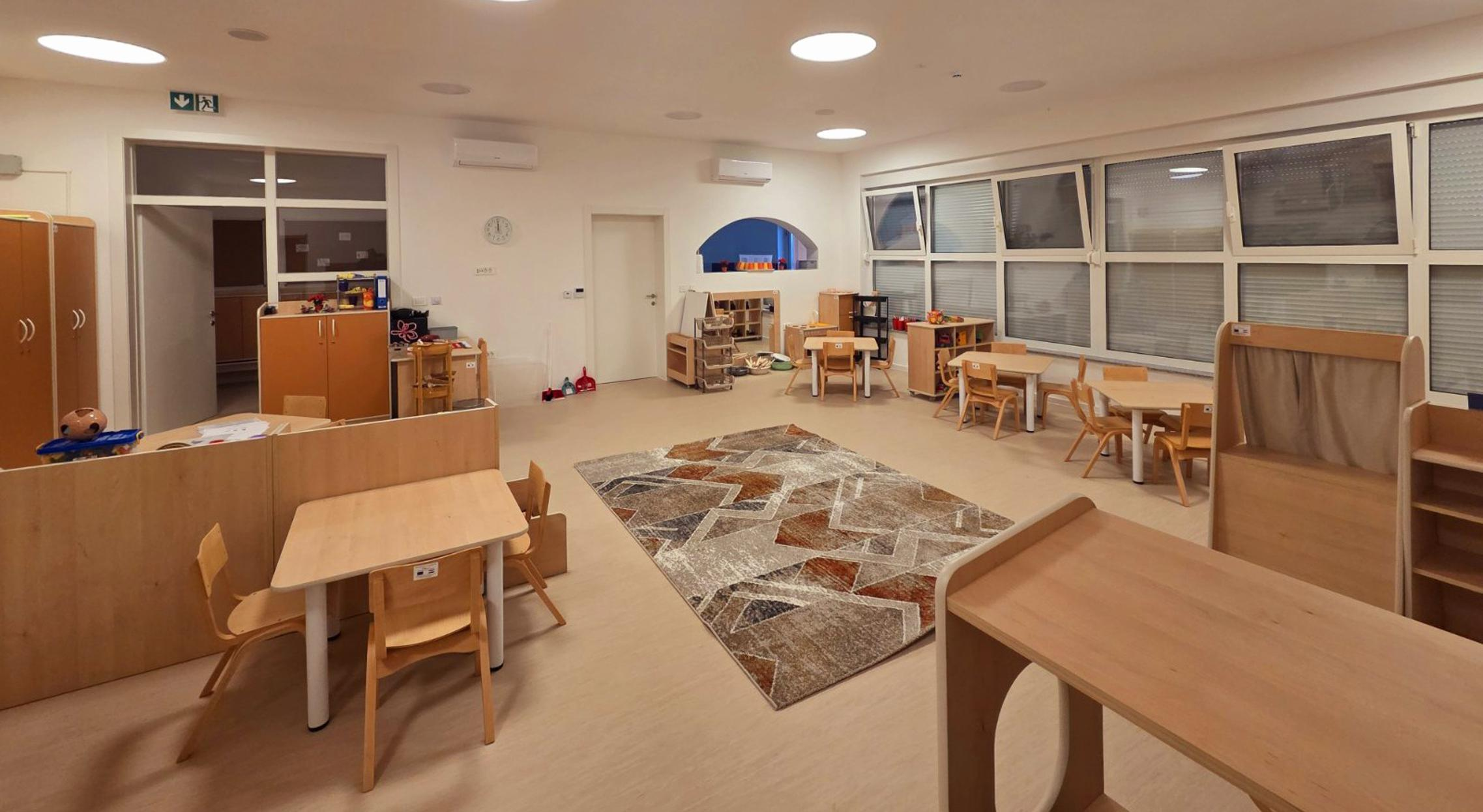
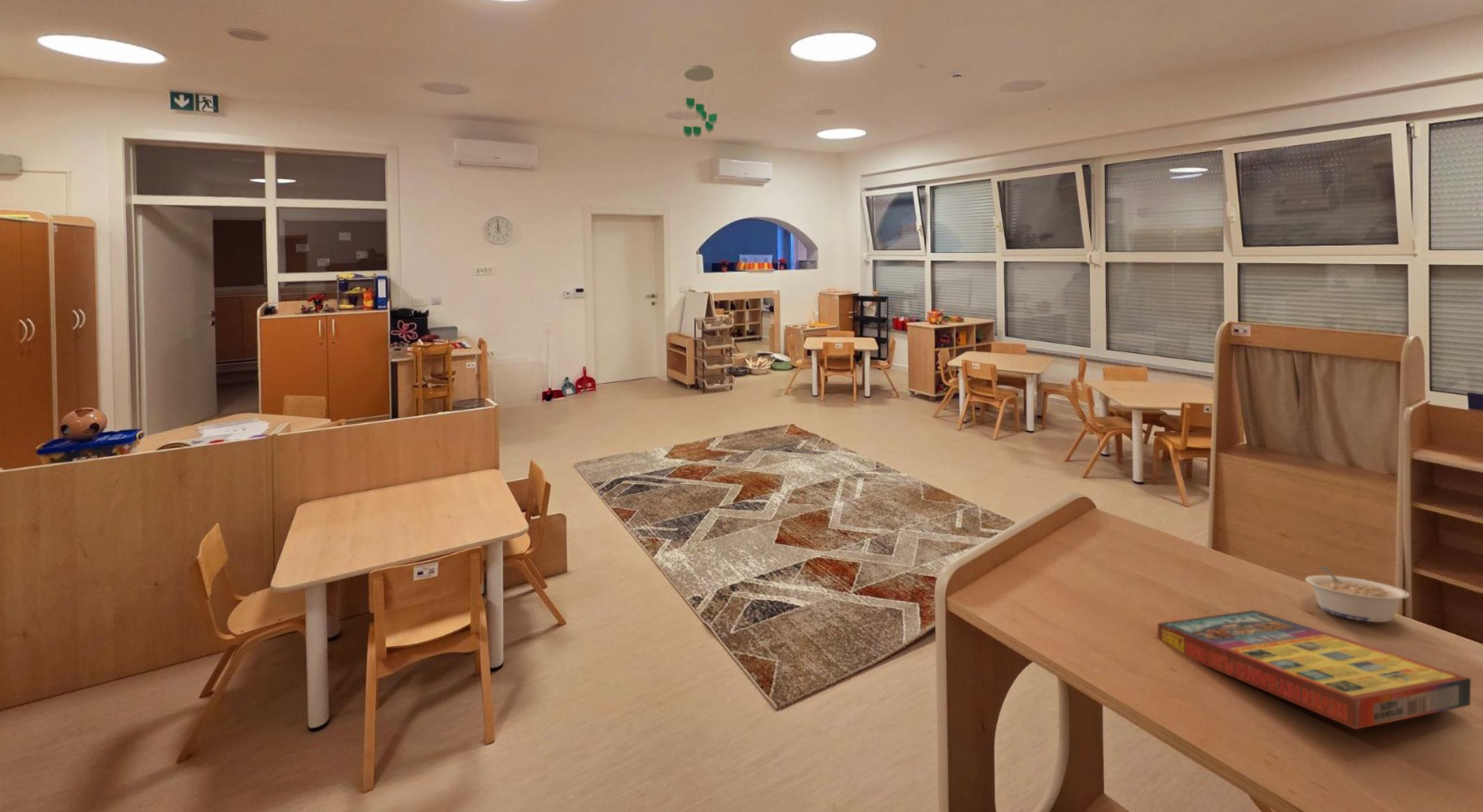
+ ceiling mobile (699, 103)
+ legume (1351, 596)
+ game compilation box (1297, 660)
